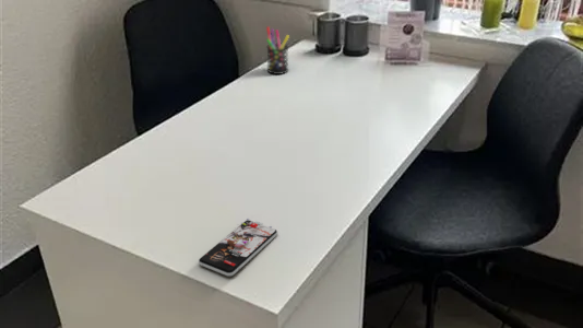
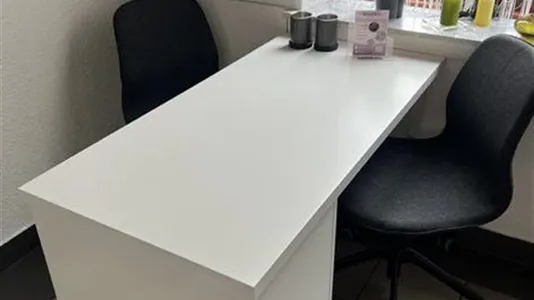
- pen holder (274, 50)
- smartphone (239, 243)
